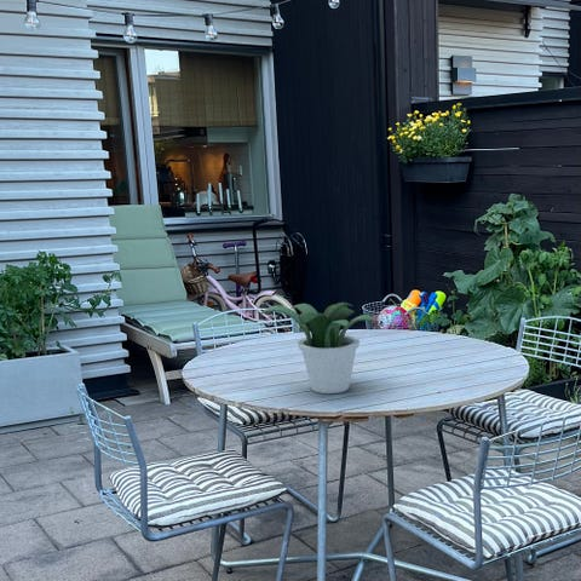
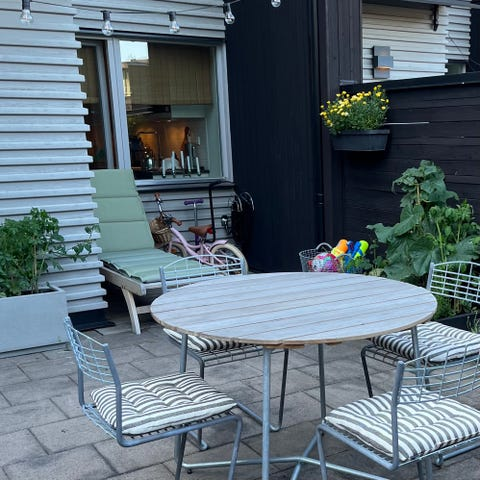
- potted plant (320, 346)
